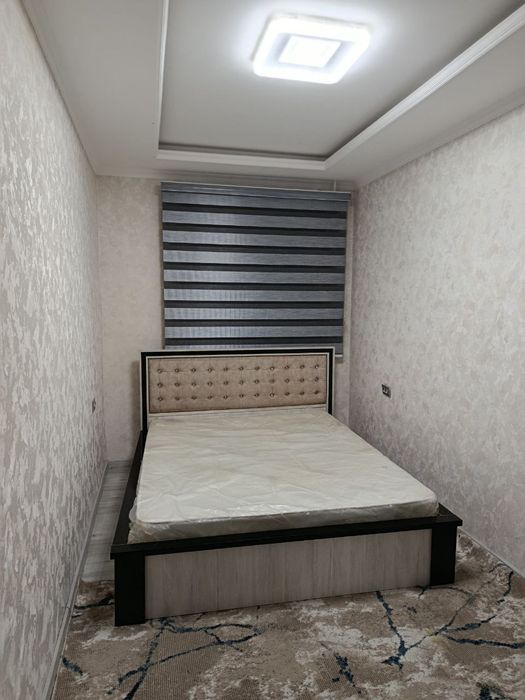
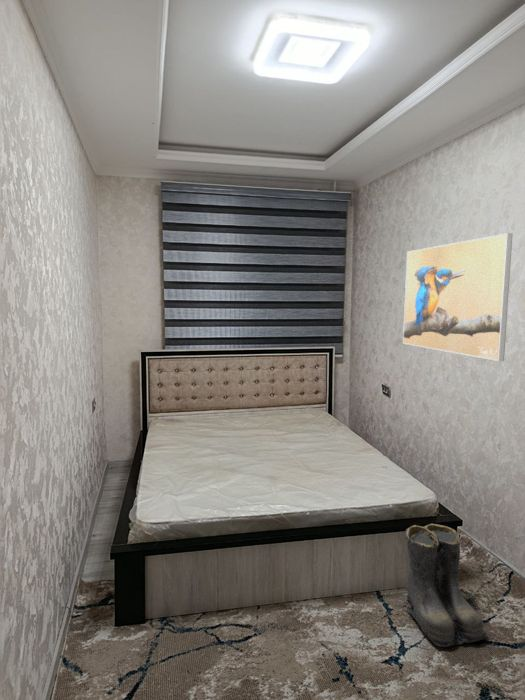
+ boots (441, 579)
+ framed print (448, 298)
